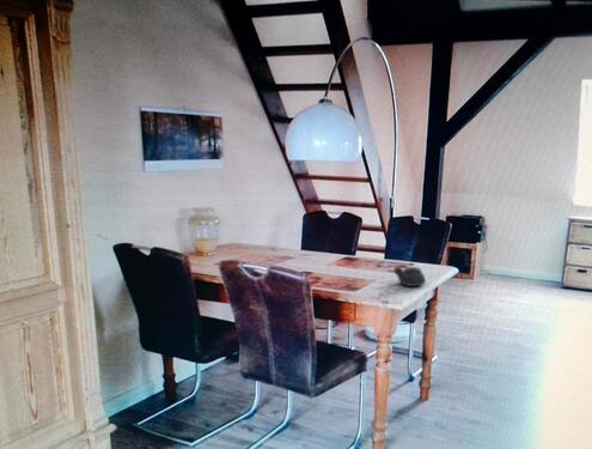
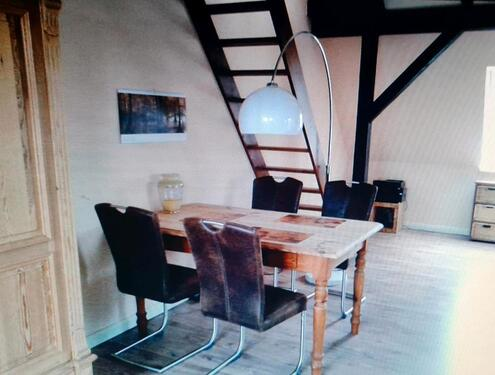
- teapot (405, 274)
